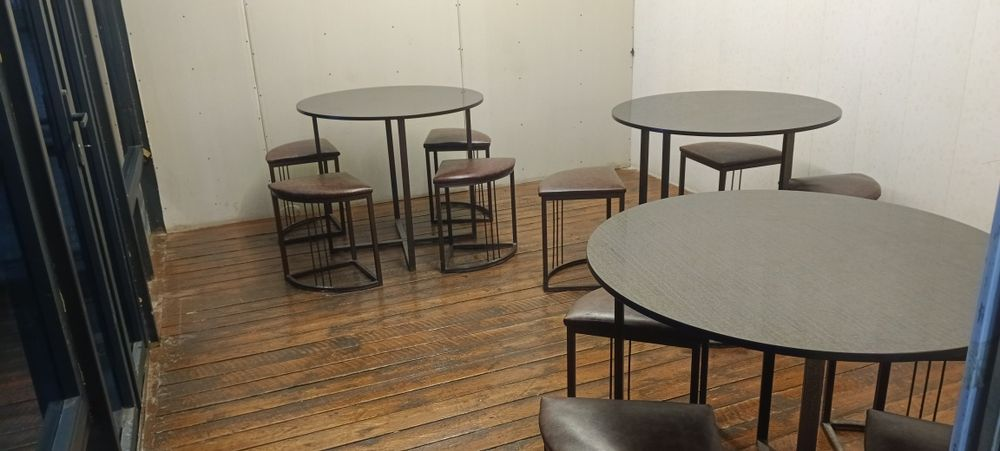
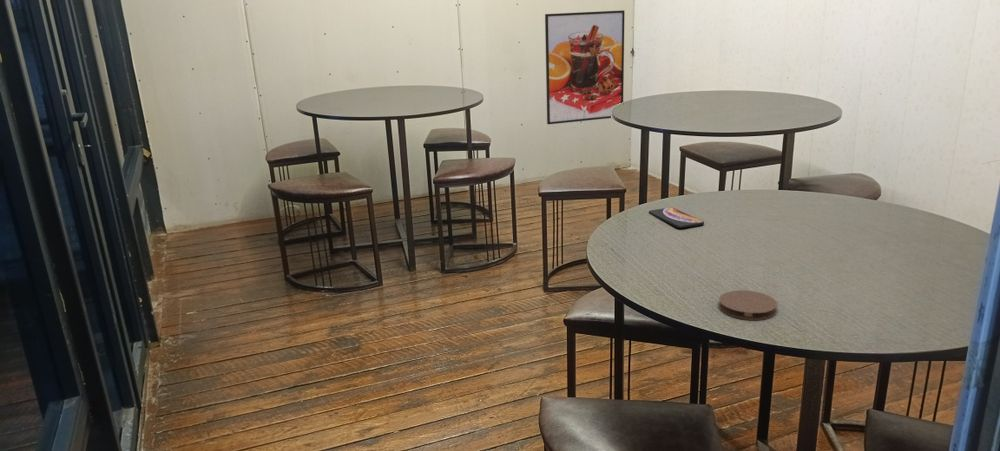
+ smartphone (675, 217)
+ coaster (747, 304)
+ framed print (585, 67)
